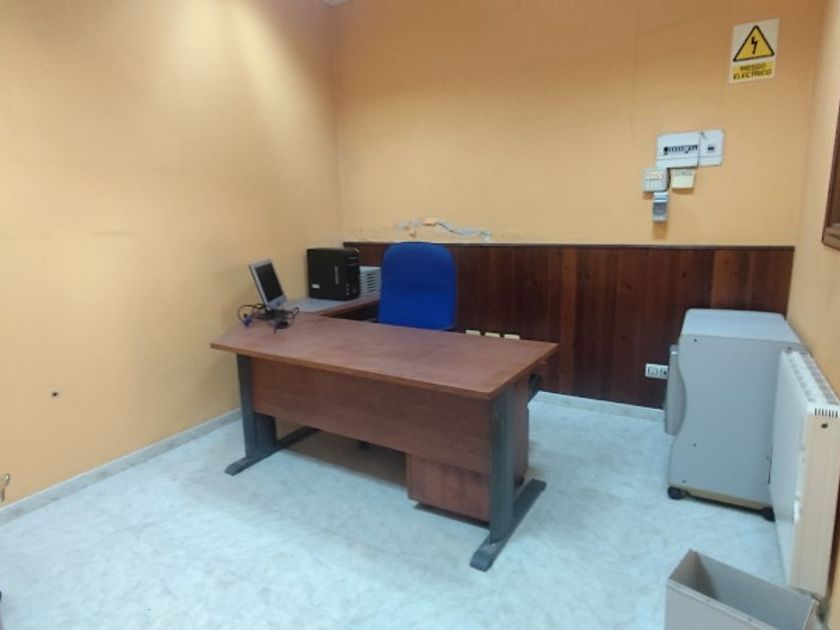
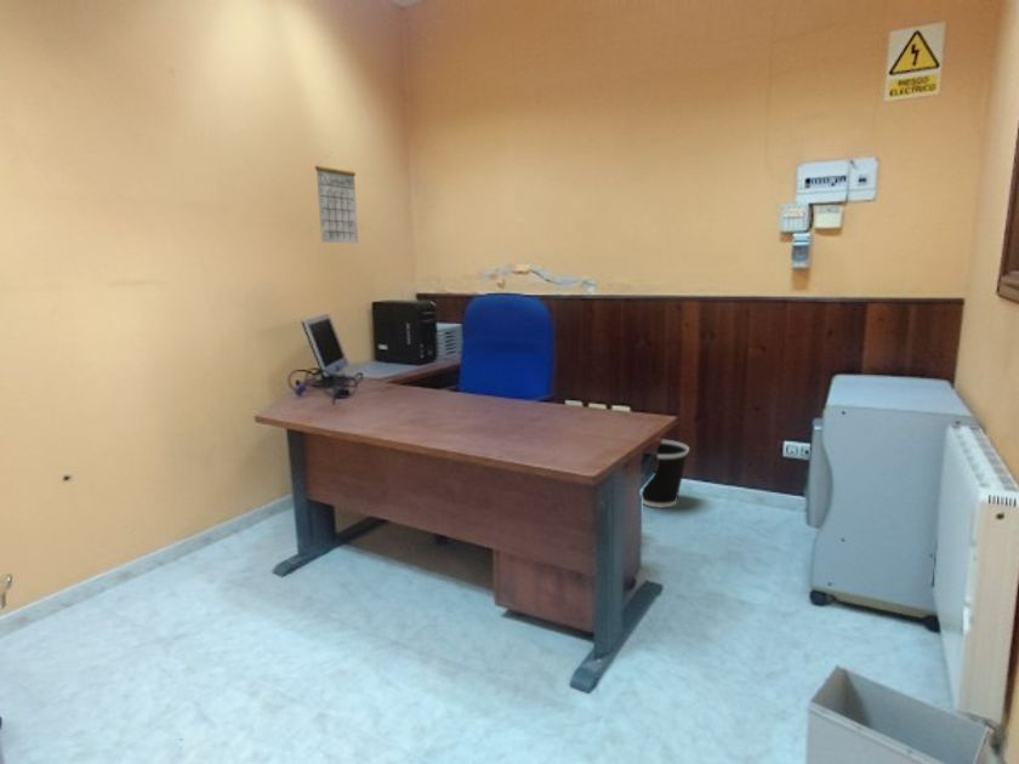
+ wastebasket (659, 473)
+ calendar (337, 196)
